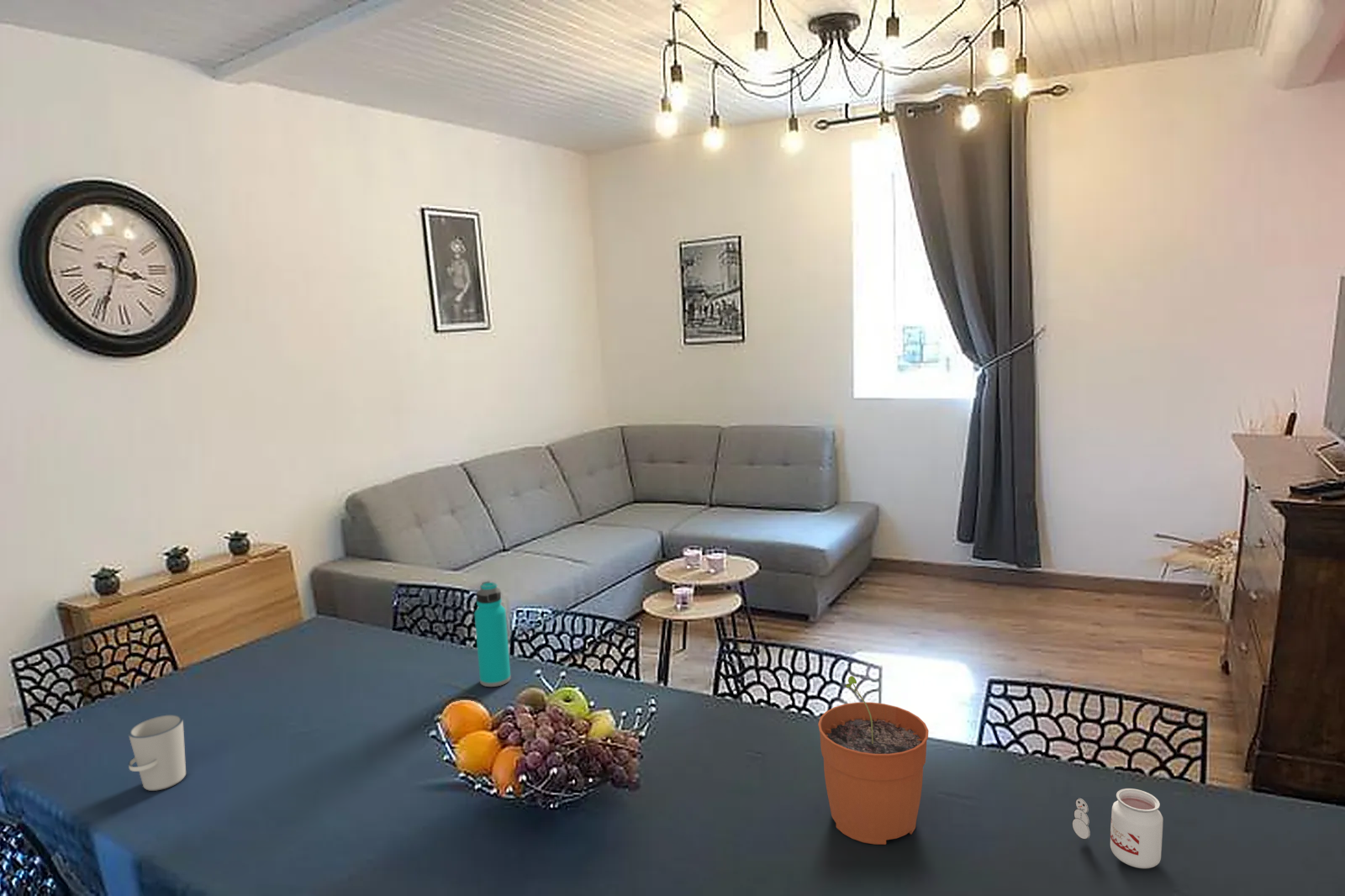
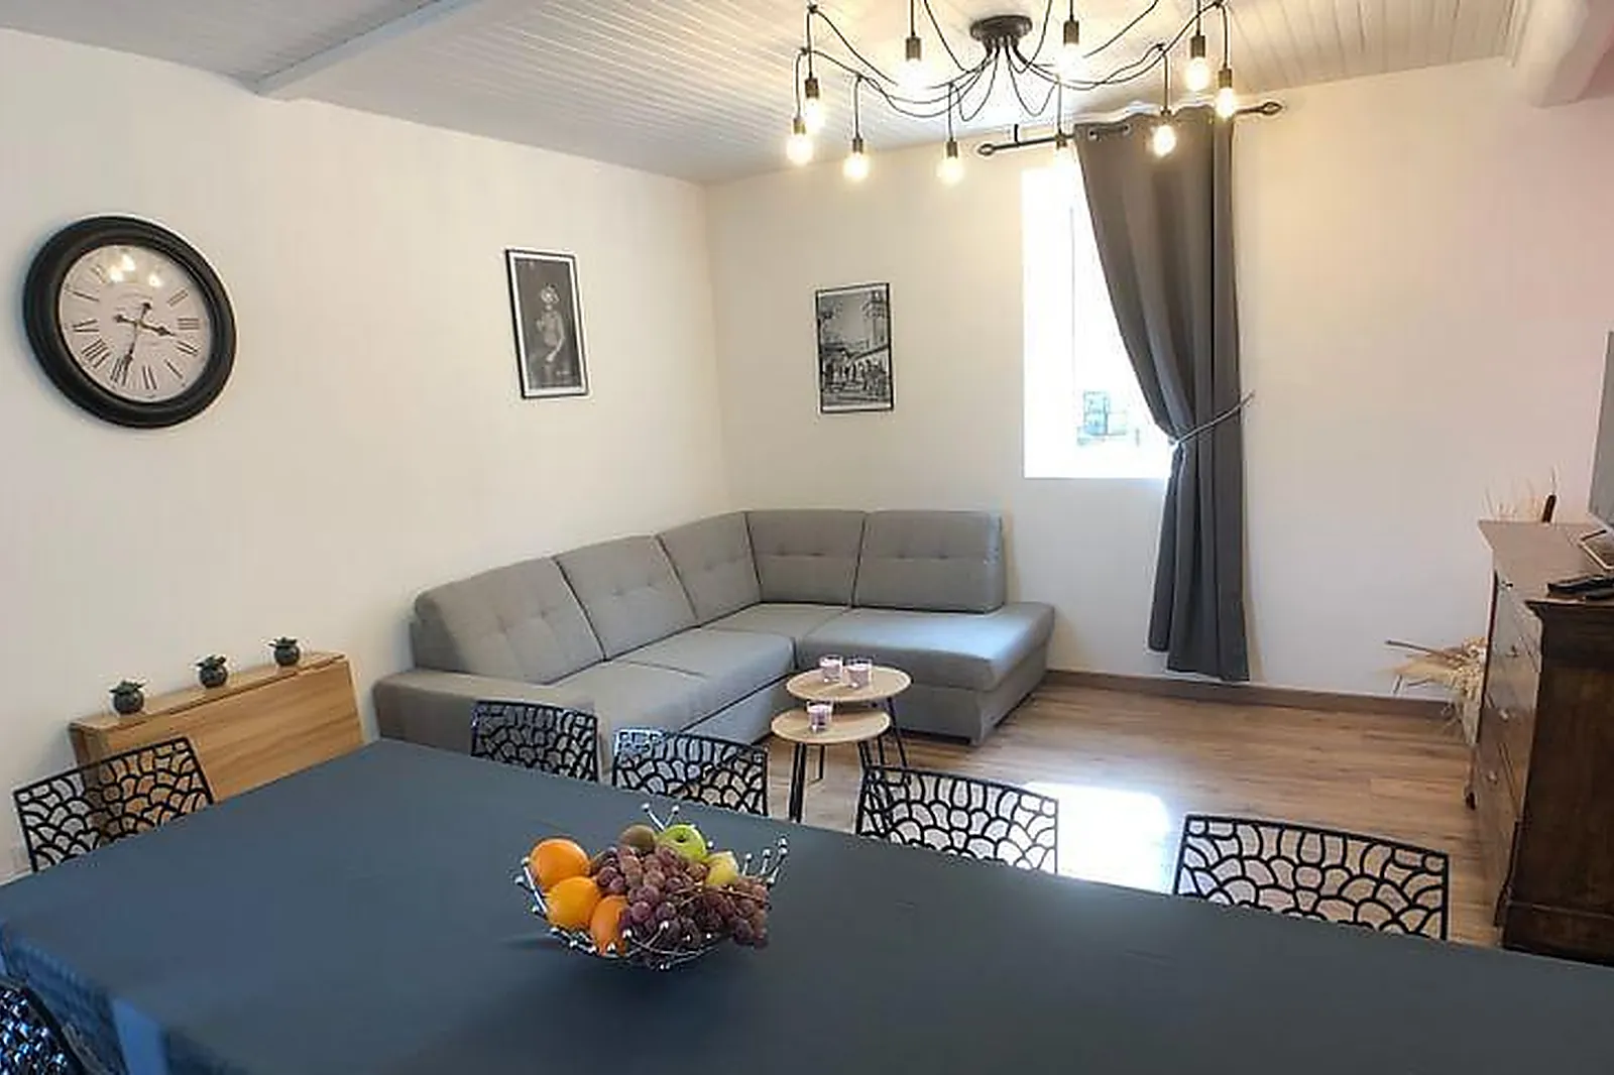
- cup (156, 755)
- plant pot (873, 750)
- water bottle (491, 632)
- candle (1116, 825)
